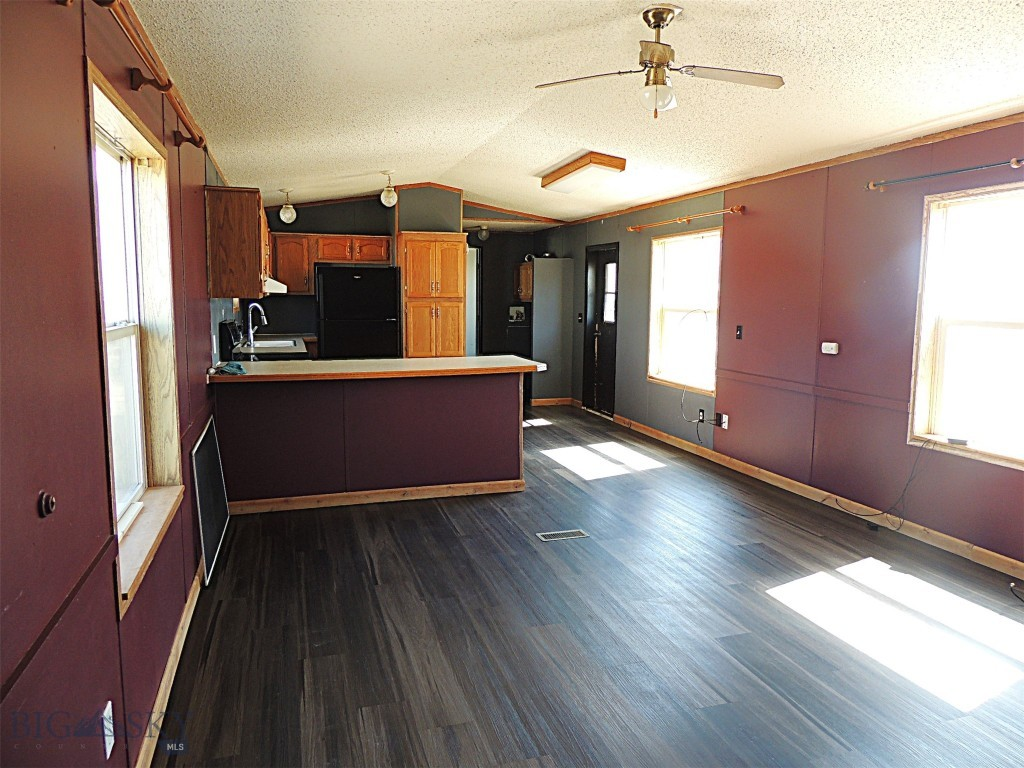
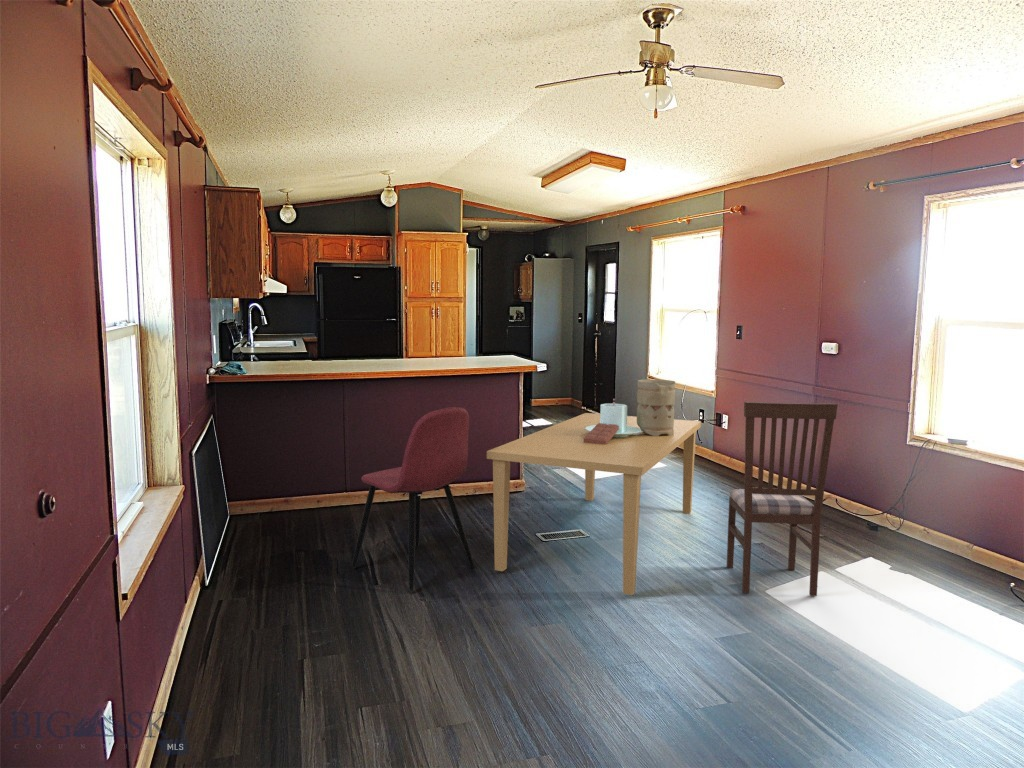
+ dining chair (413, 486)
+ cocoa (607, 469)
+ vase (656, 380)
+ dining chair (774, 491)
